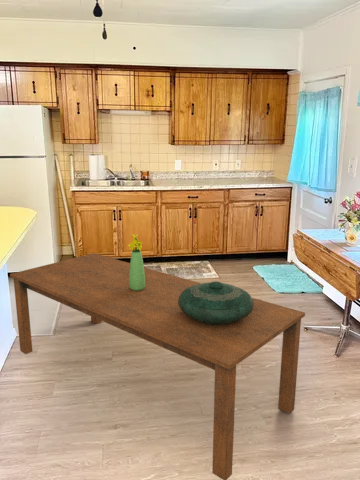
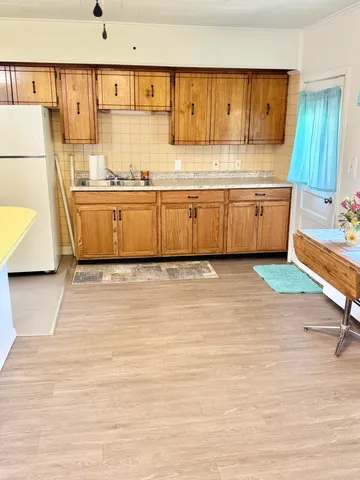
- dining table (140, 335)
- bouquet (136, 261)
- decorative bowl (215, 298)
